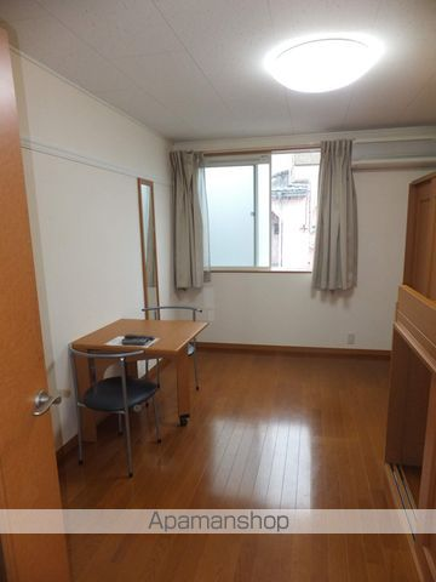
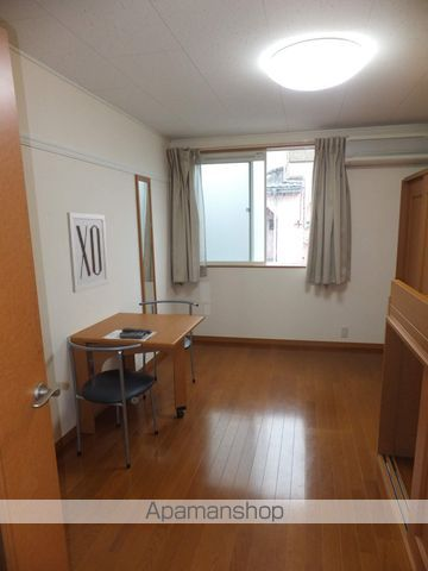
+ wall art (89, 251)
